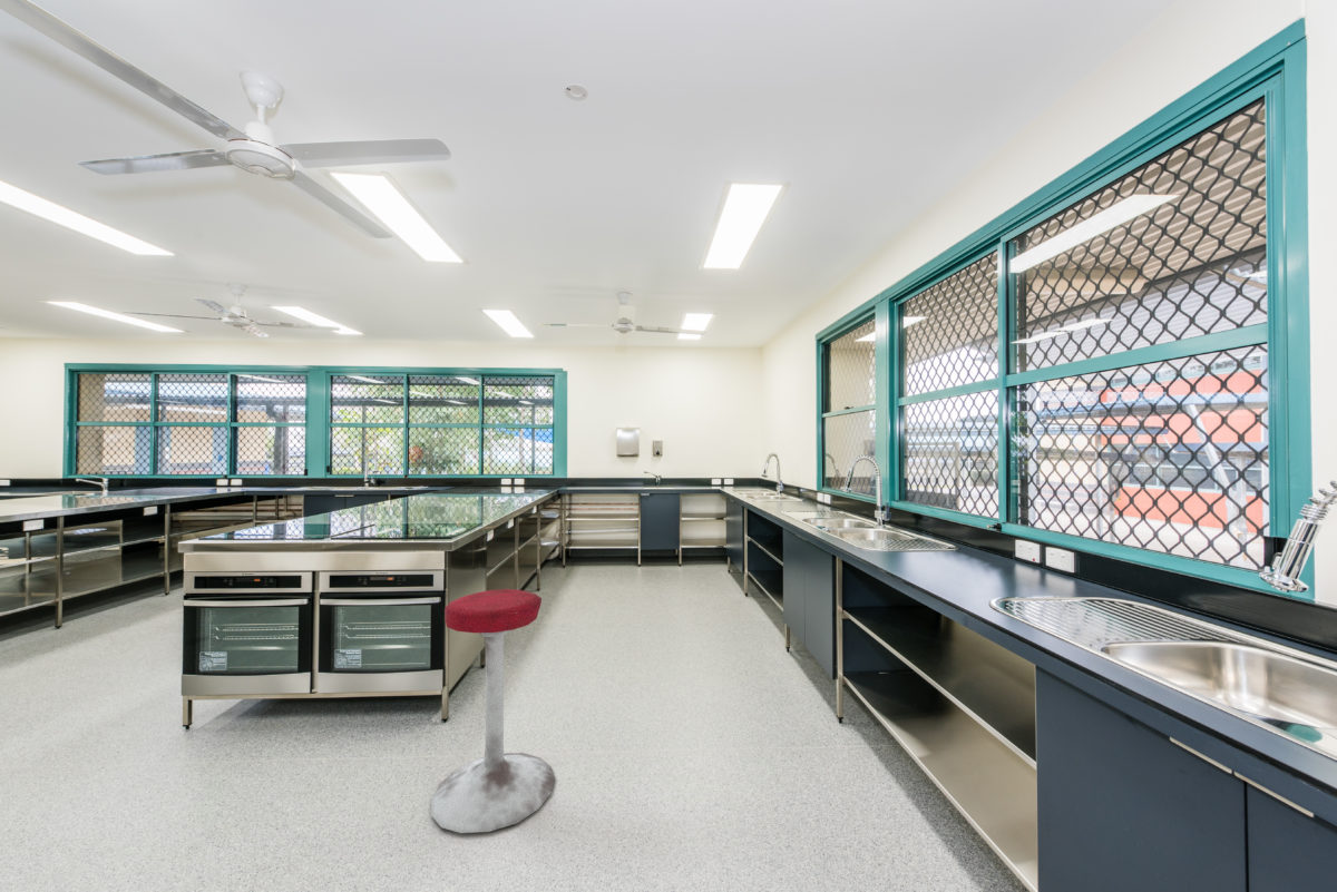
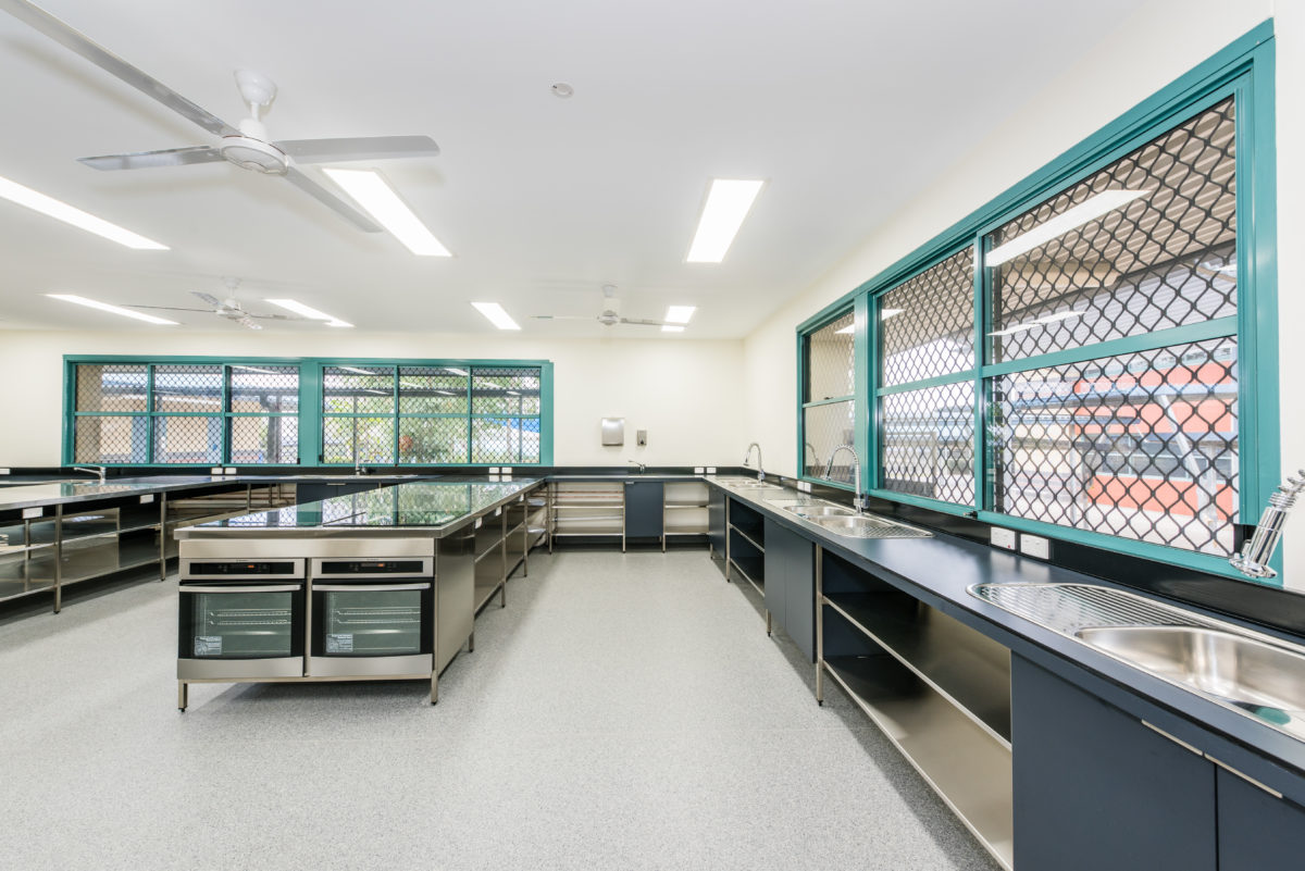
- stool (496, 694)
